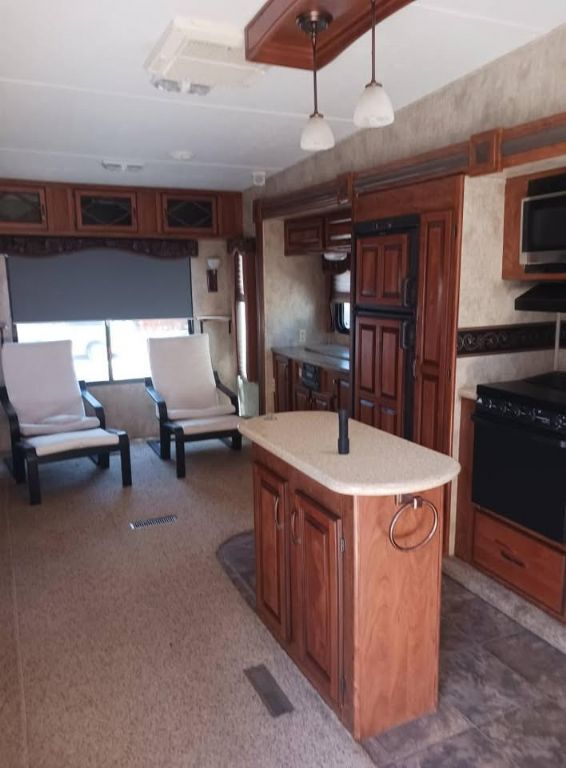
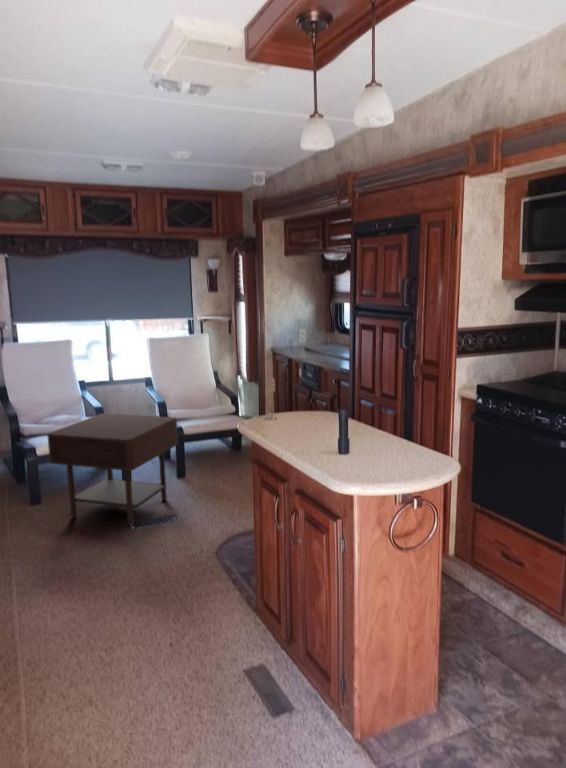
+ side table (117, 467)
